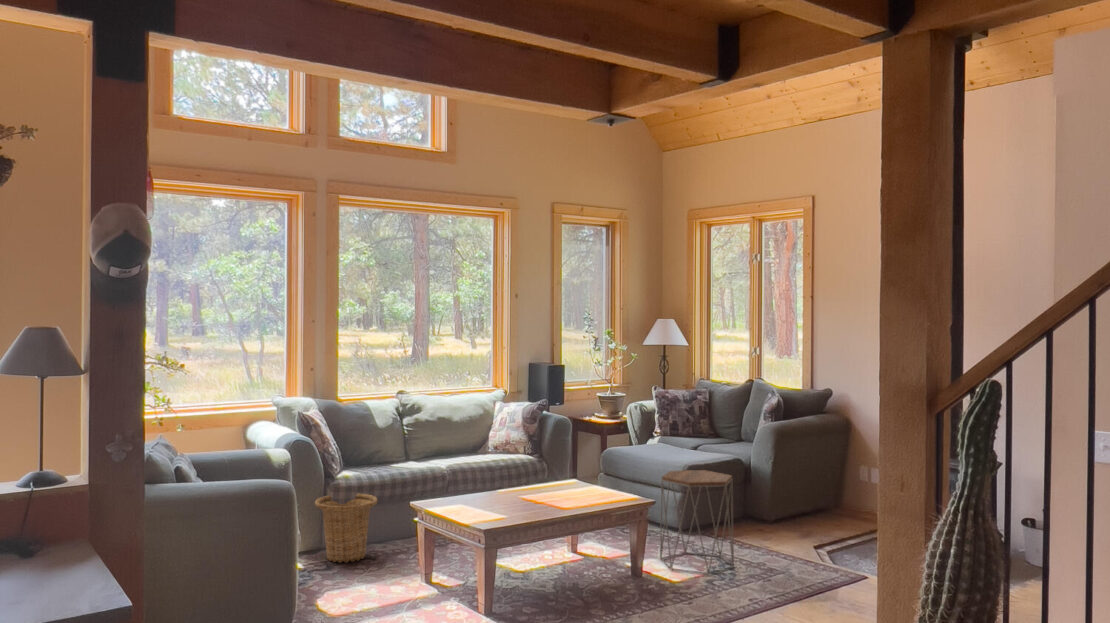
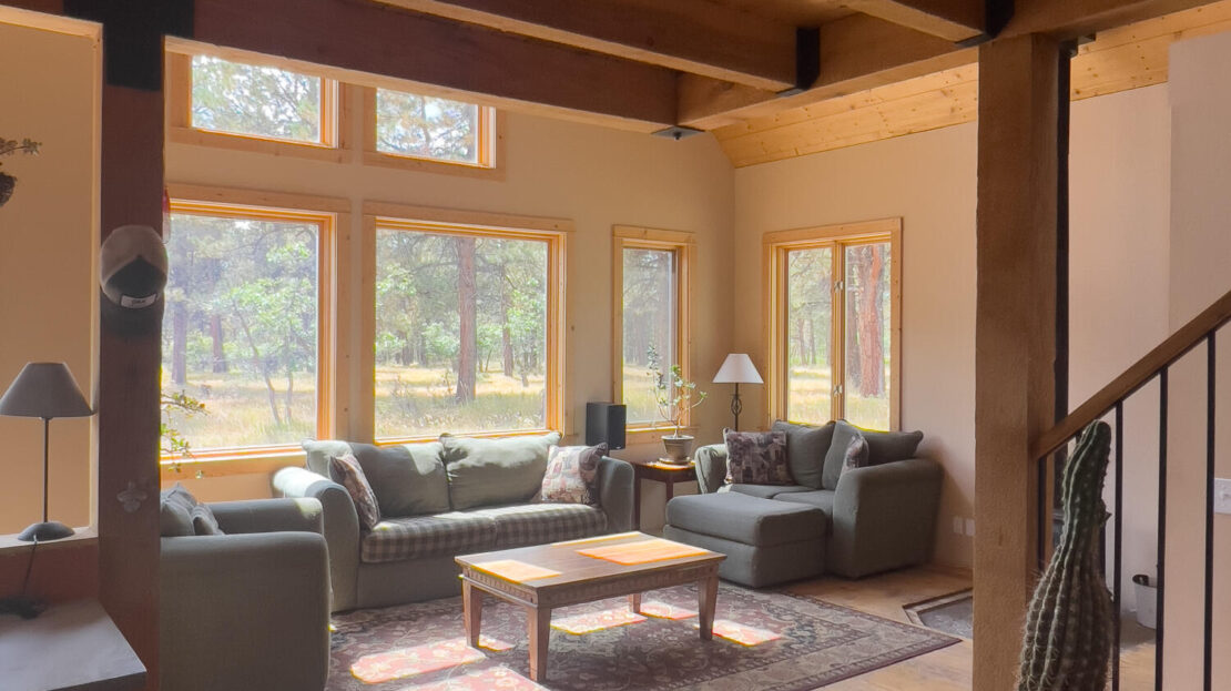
- side table (696, 519)
- basket (346, 528)
